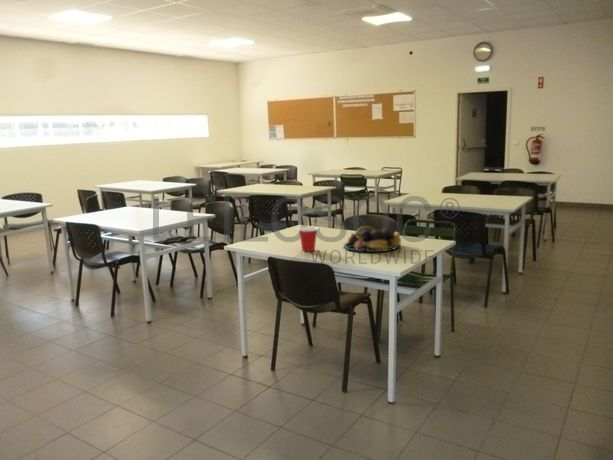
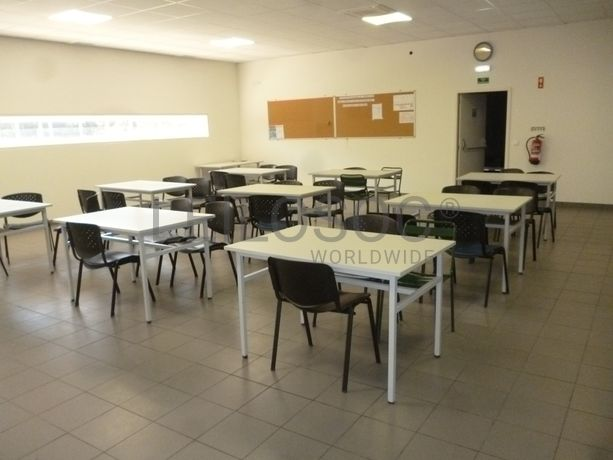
- cup (308, 239)
- fruit bowl (371, 236)
